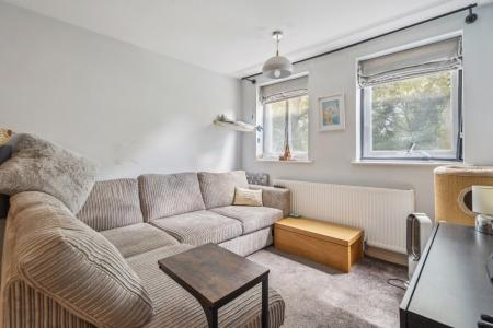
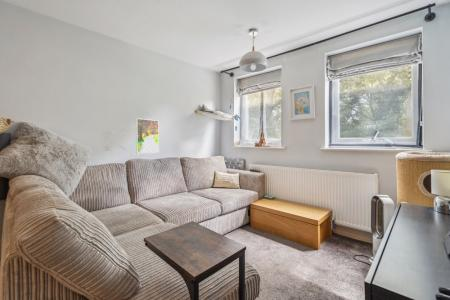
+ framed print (147, 136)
